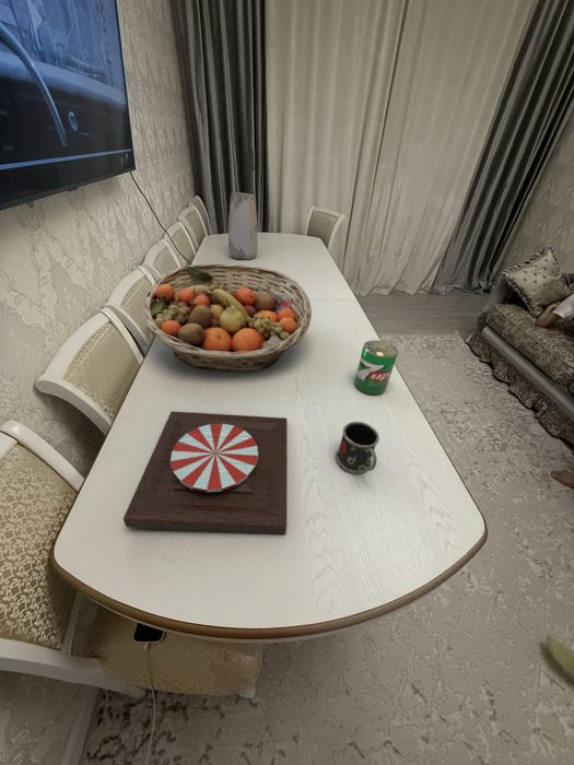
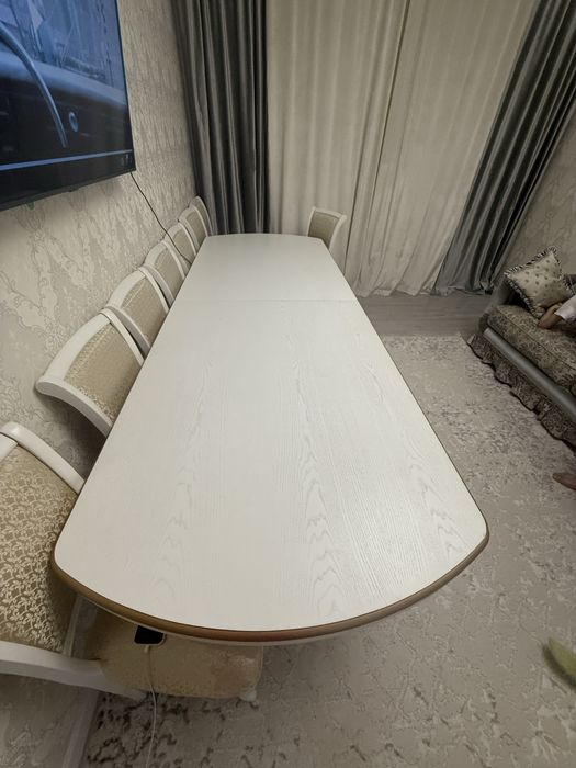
- can (375, 367)
- fruit basket (229, 315)
- vase (243, 226)
- plate (220, 460)
- mug (360, 451)
